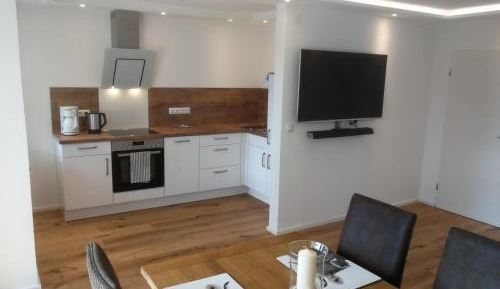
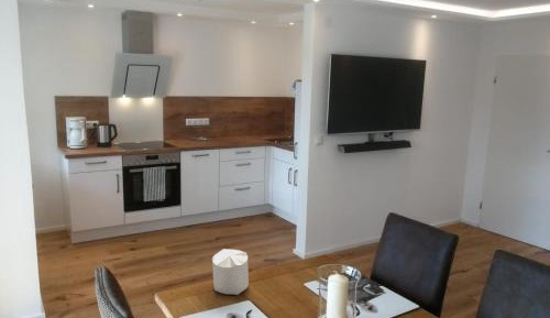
+ candle (230, 271)
